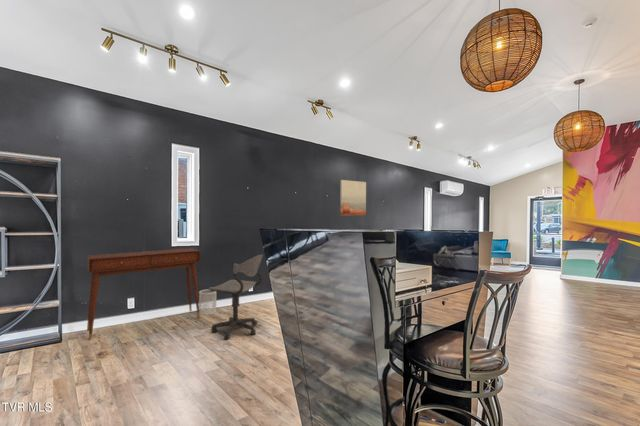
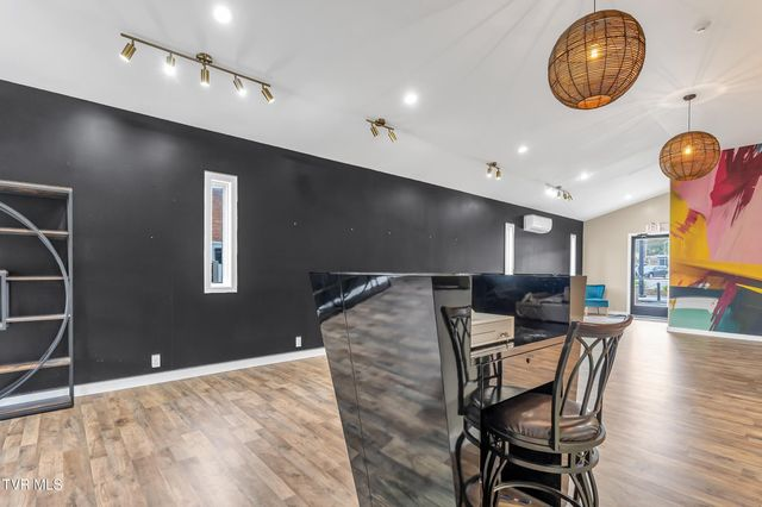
- desk (142, 271)
- wall art (353, 198)
- wastebasket (208, 301)
- office chair (237, 292)
